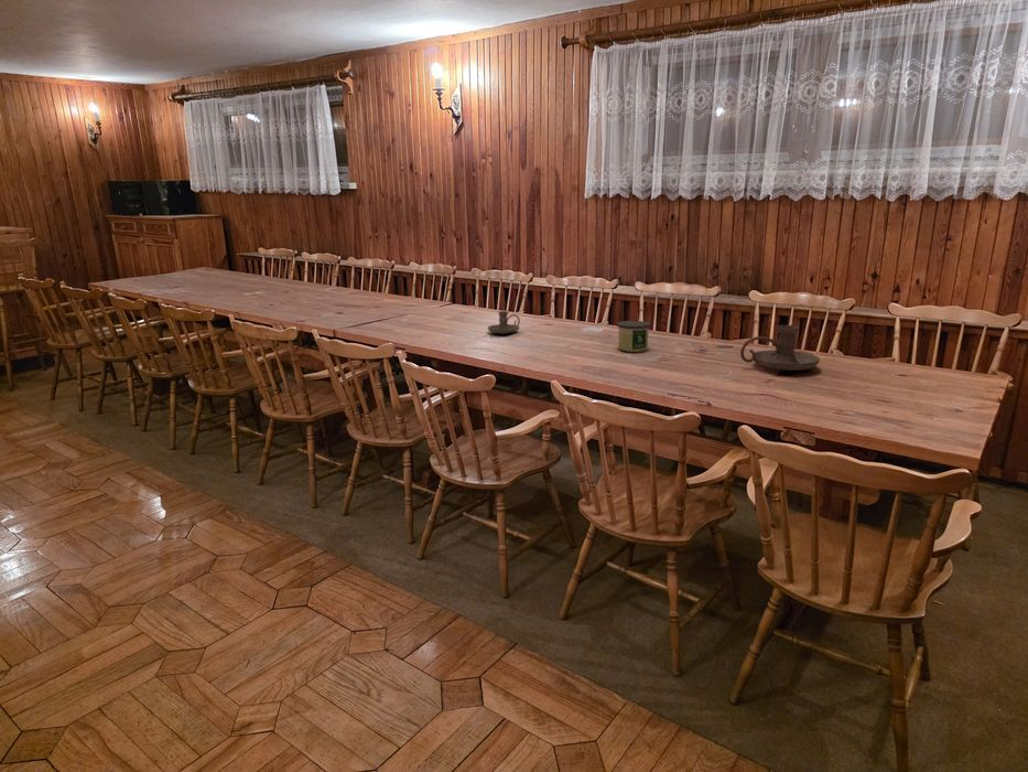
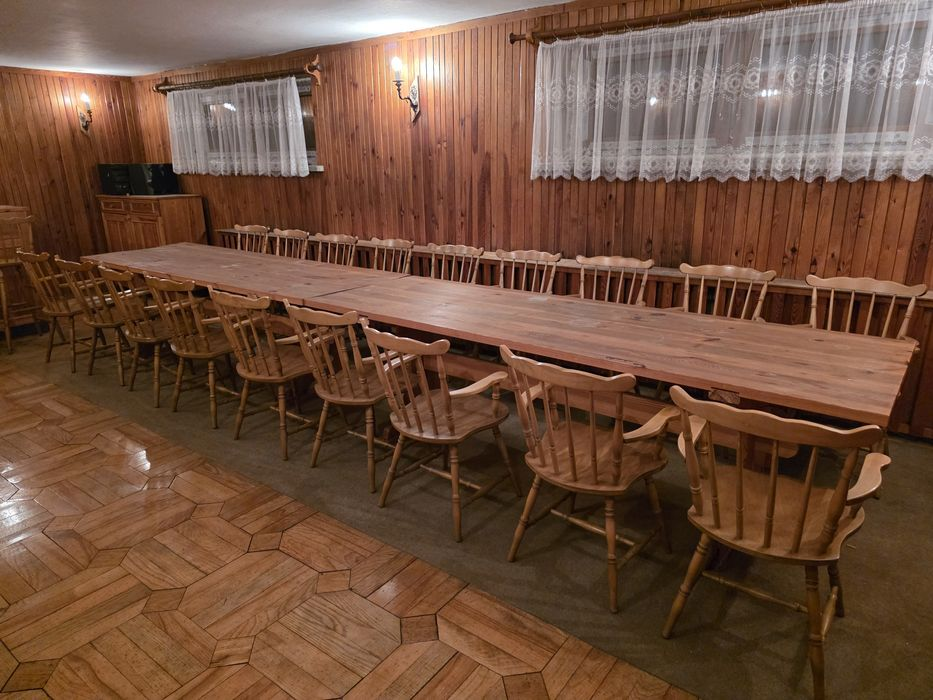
- candle (632, 336)
- candle holder (506, 321)
- candle holder (779, 347)
